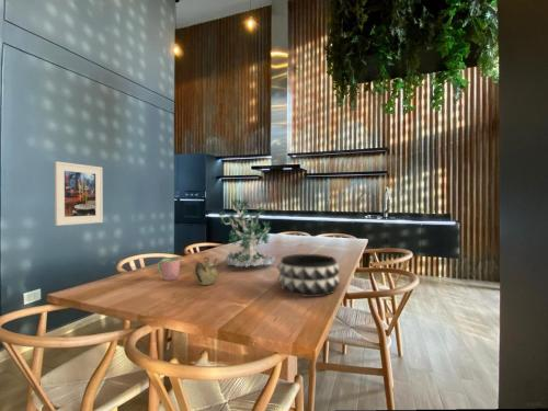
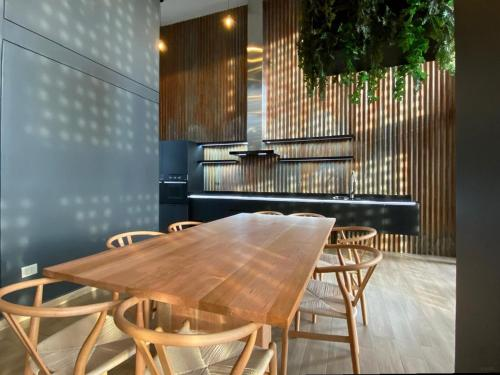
- teapot (207, 270)
- decorative bowl (308, 273)
- plant (250, 232)
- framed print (80, 194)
- cup (168, 269)
